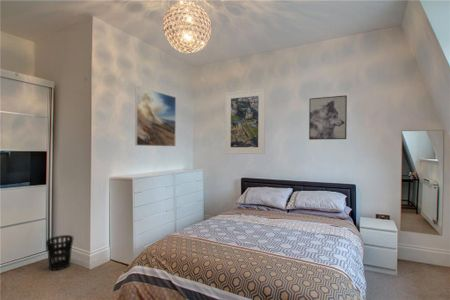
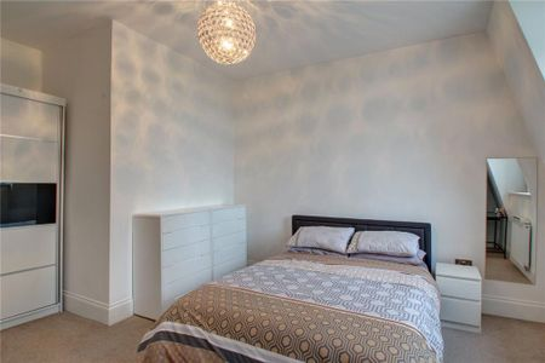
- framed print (244, 122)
- wastebasket (59, 253)
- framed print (157, 119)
- wall art (327, 118)
